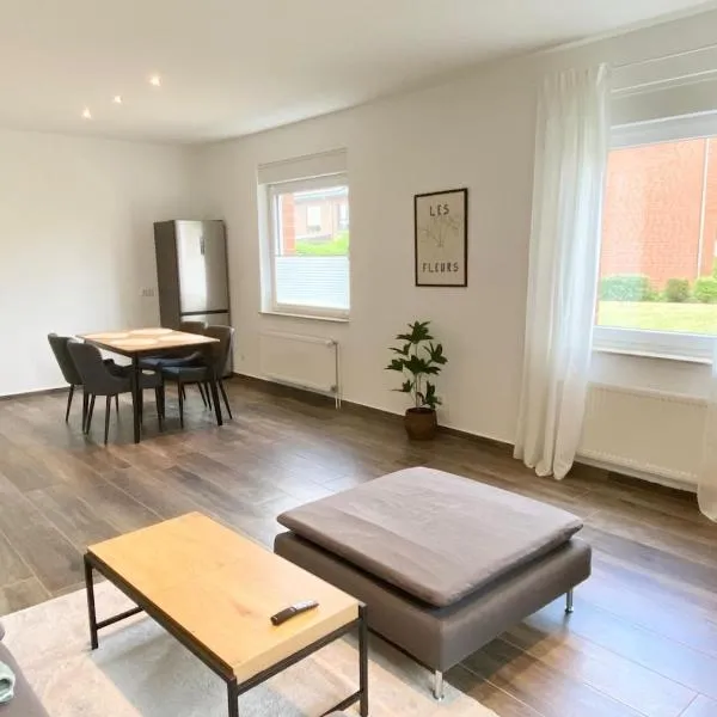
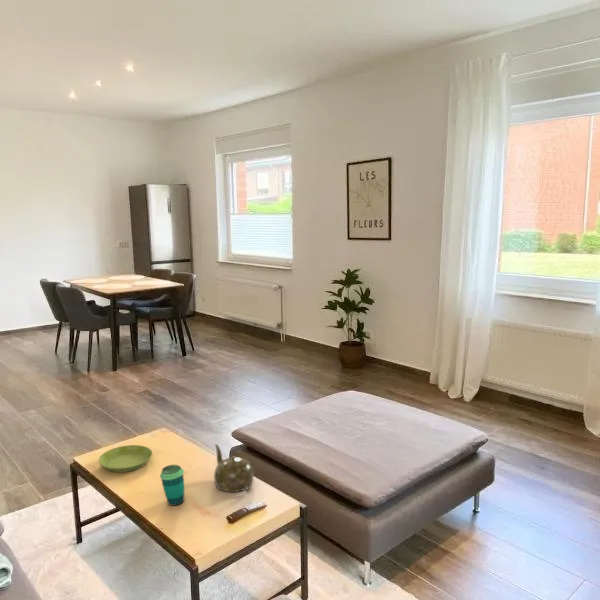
+ cup (172, 485)
+ saucer (126, 459)
+ teapot (232, 468)
